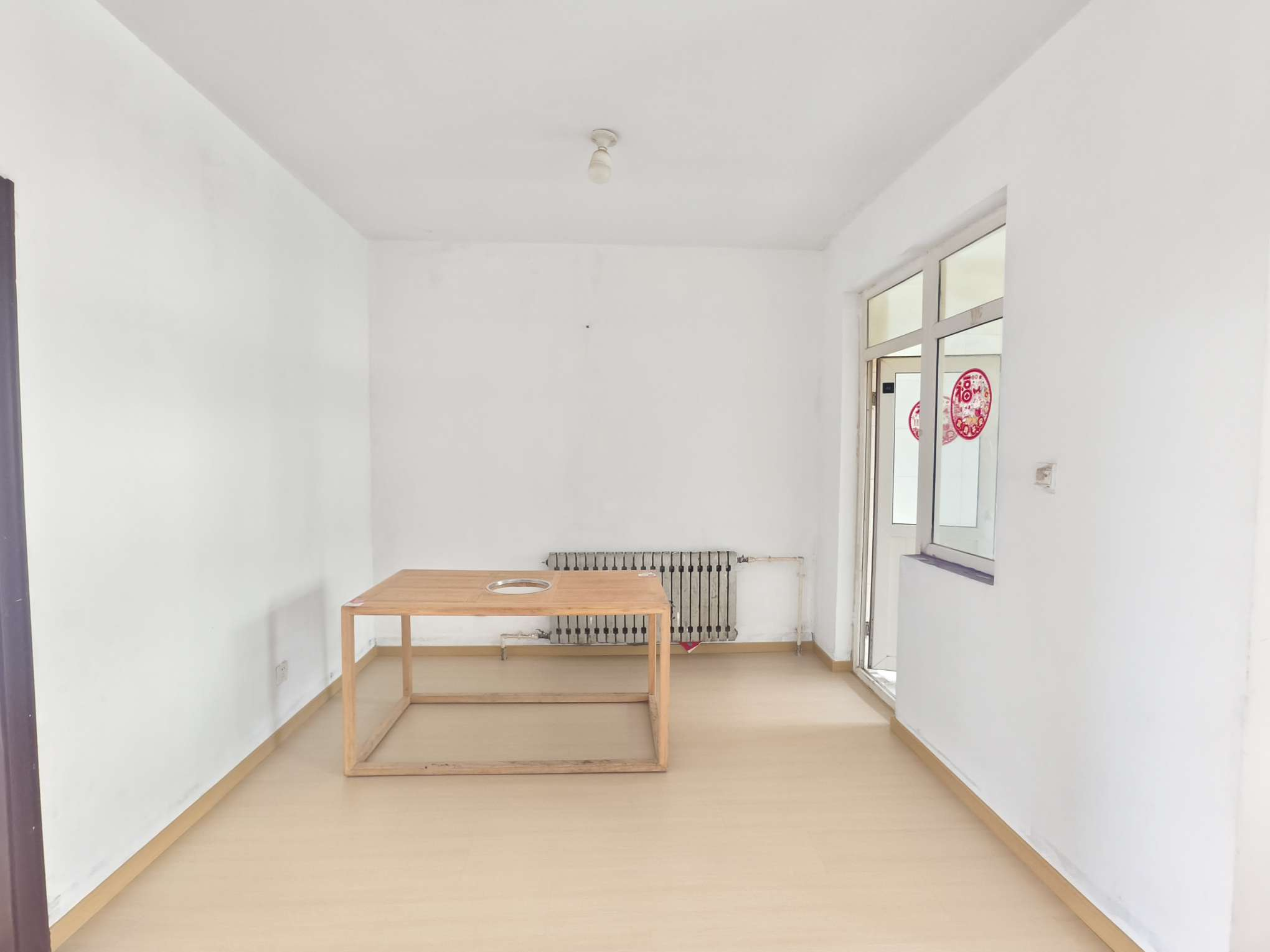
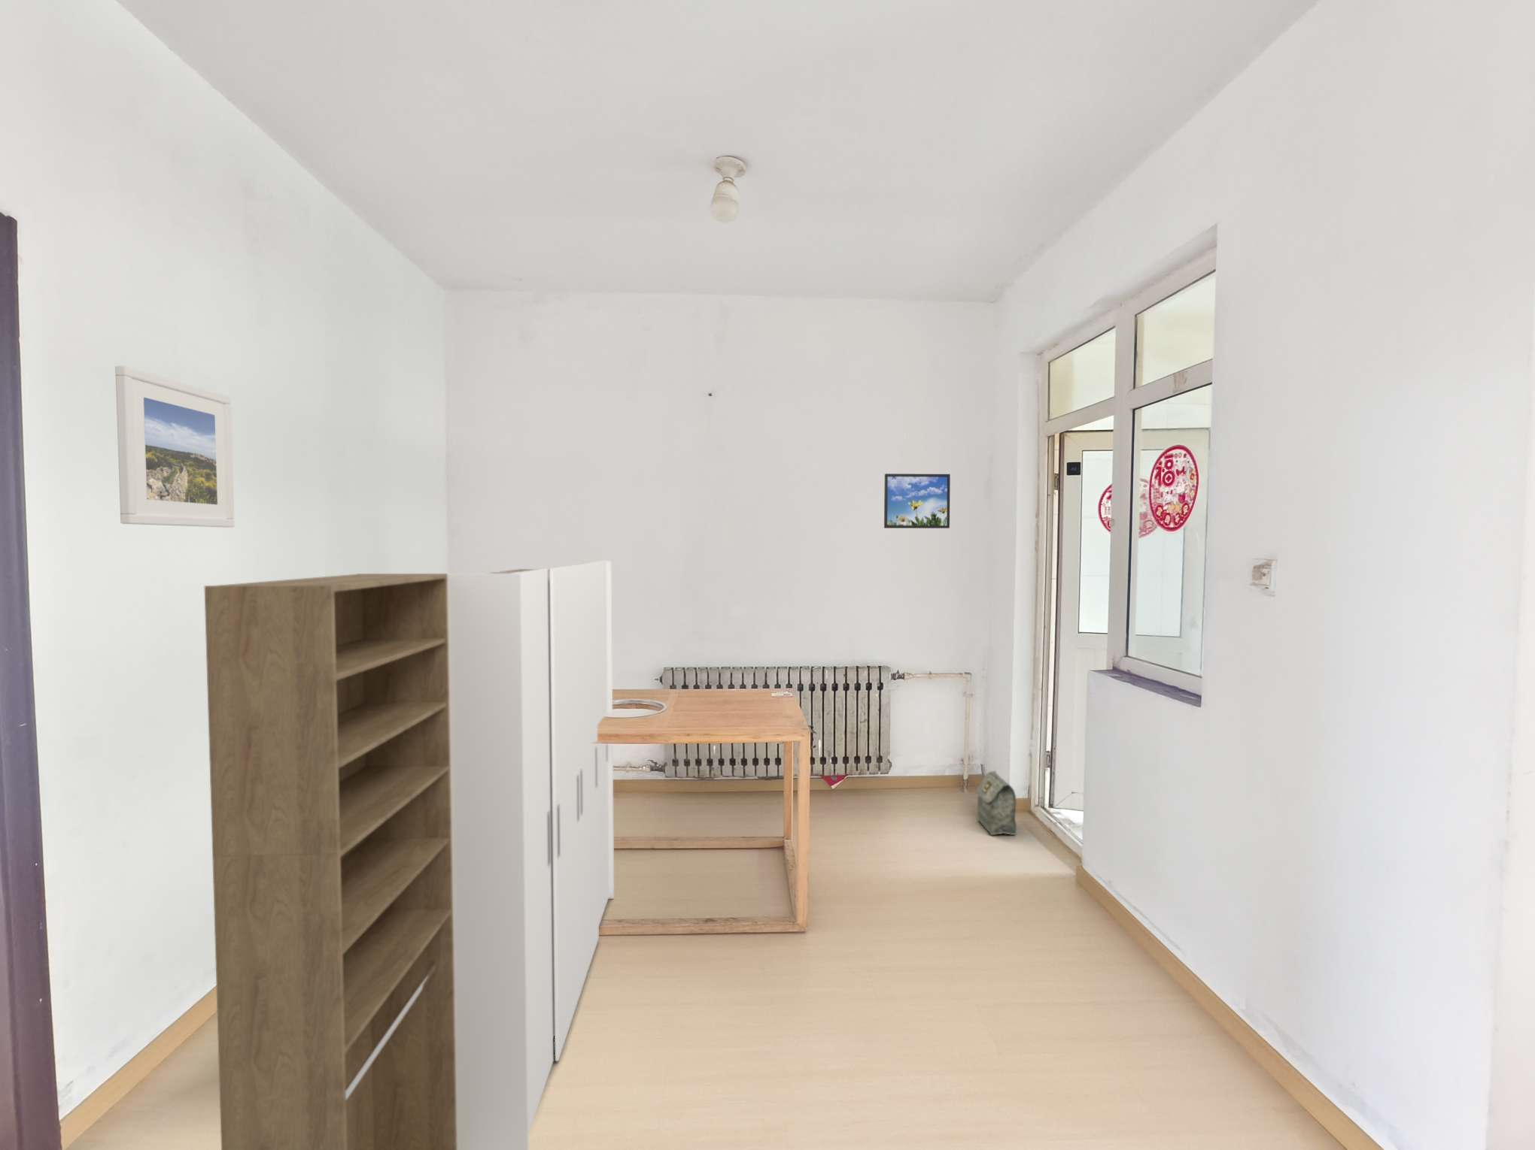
+ storage cabinet (499, 811)
+ bag (996, 801)
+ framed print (180, 454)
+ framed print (916, 500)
